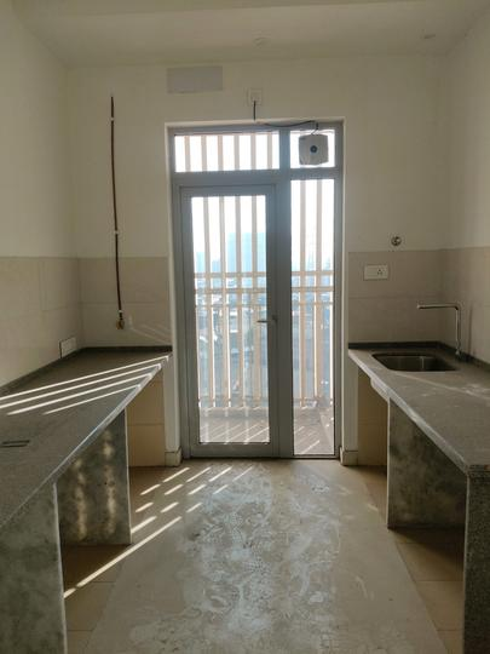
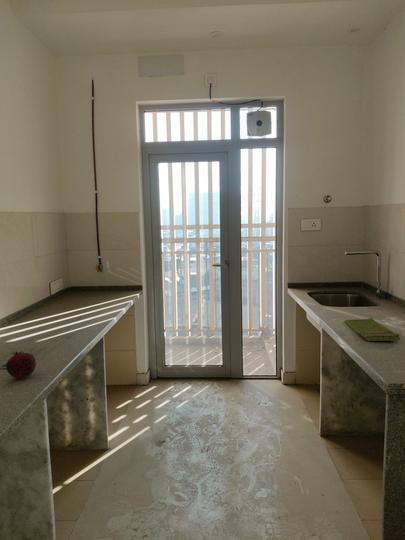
+ dish towel (369, 328)
+ fruit (21, 364)
